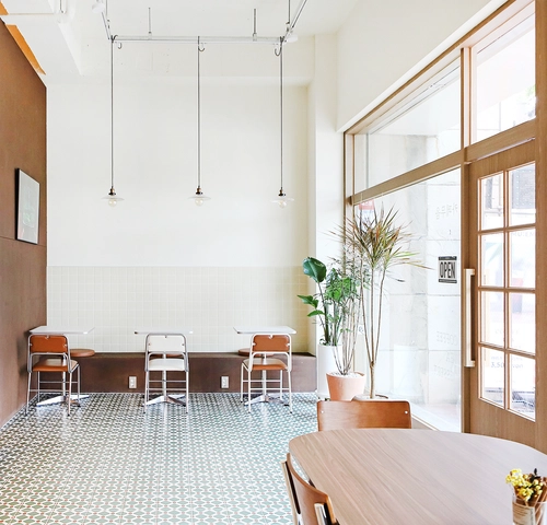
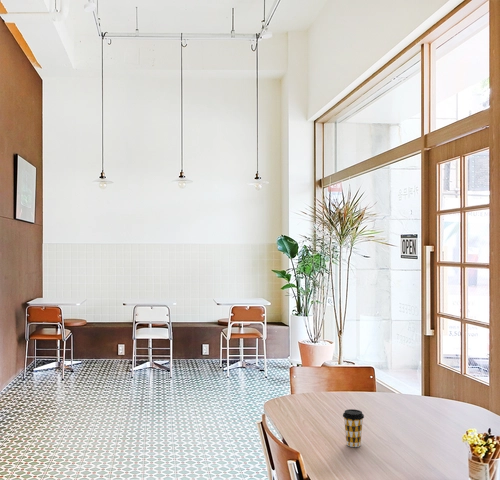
+ coffee cup (353, 428)
